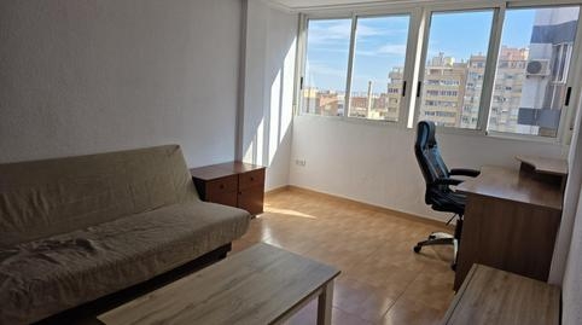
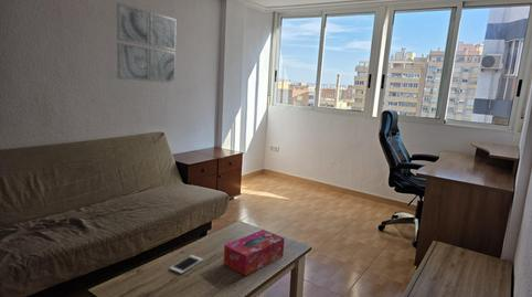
+ cell phone (187, 263)
+ wall art (148, 47)
+ tissue box (255, 250)
